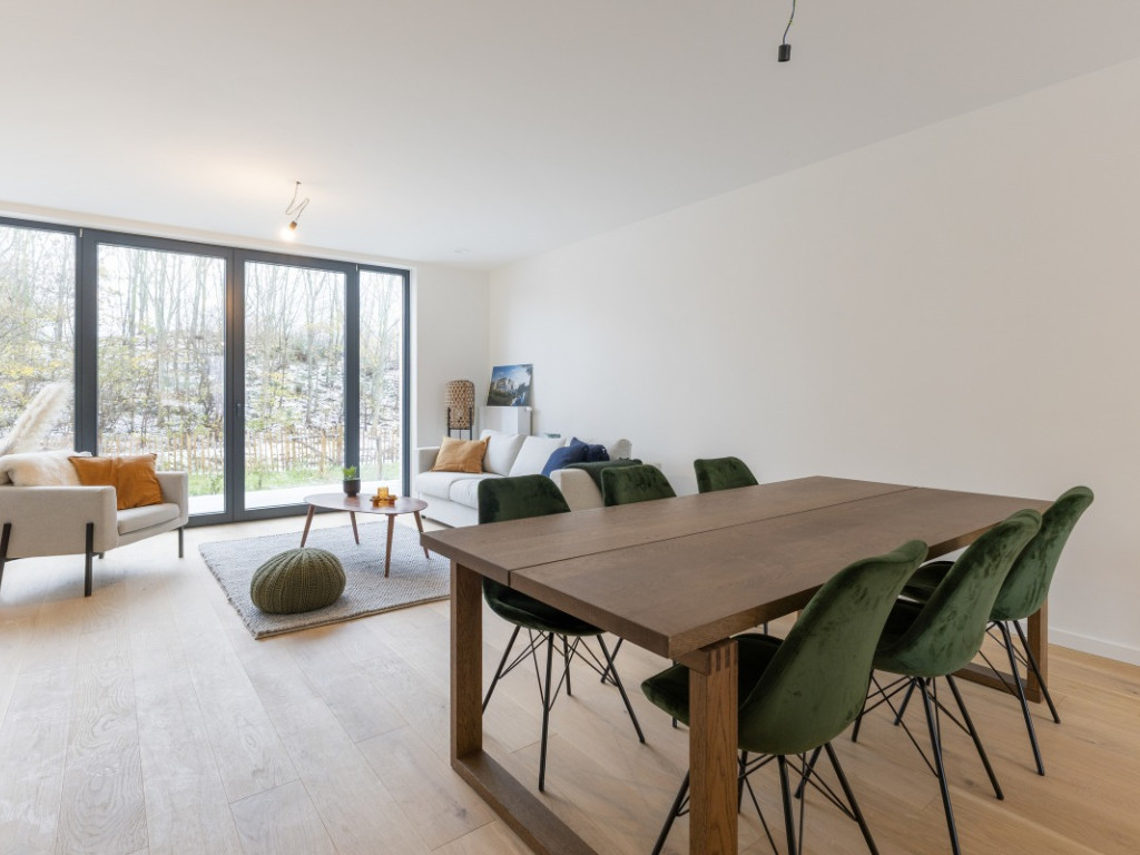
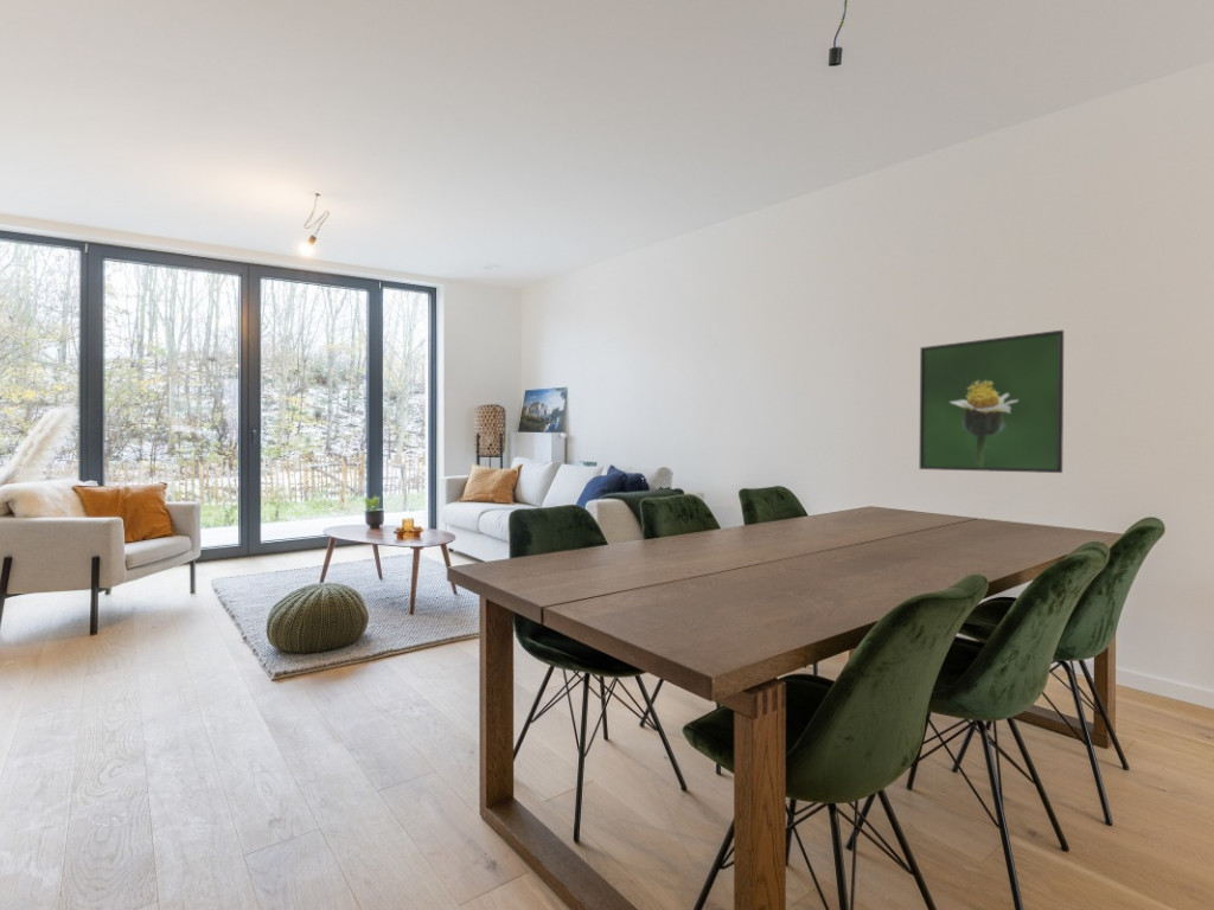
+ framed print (985, 405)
